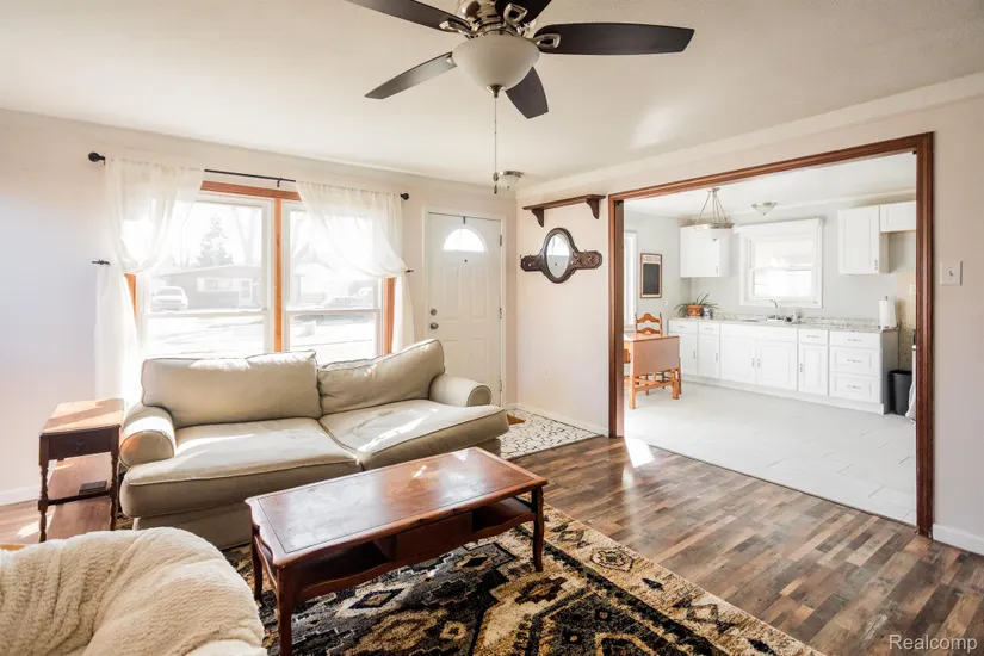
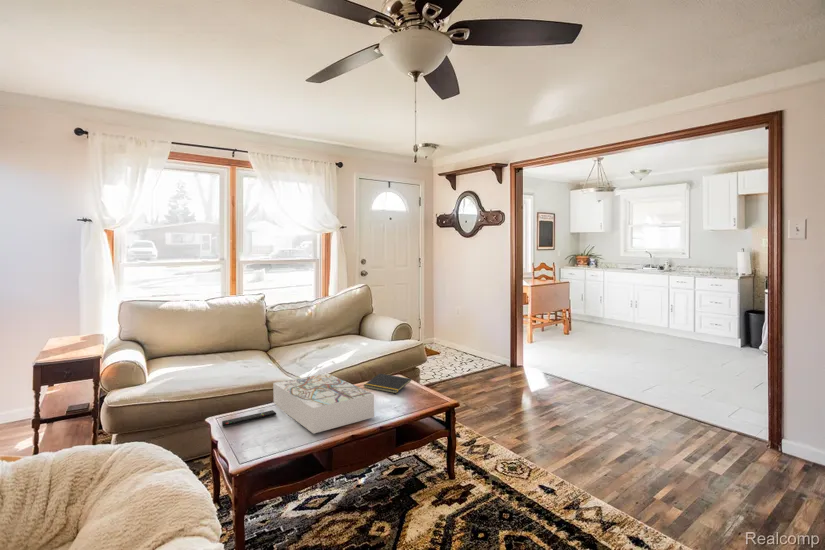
+ notepad (387, 382)
+ remote control (249, 418)
+ board game (321, 399)
